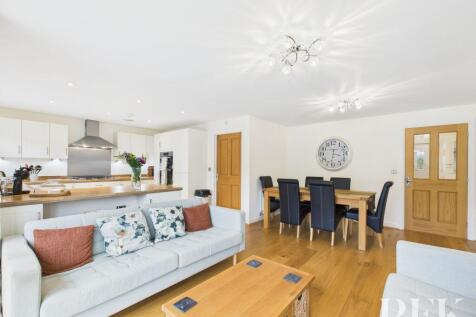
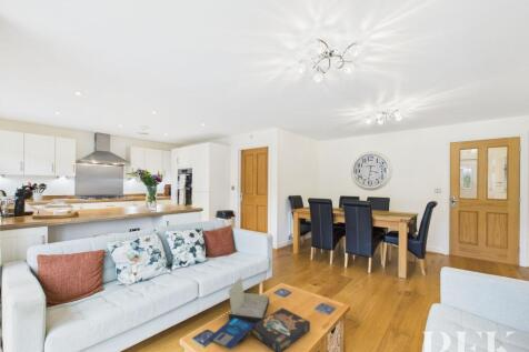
+ board game (263, 310)
